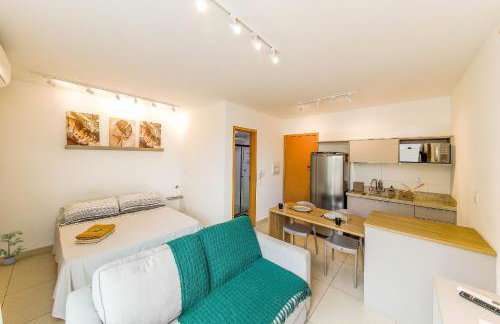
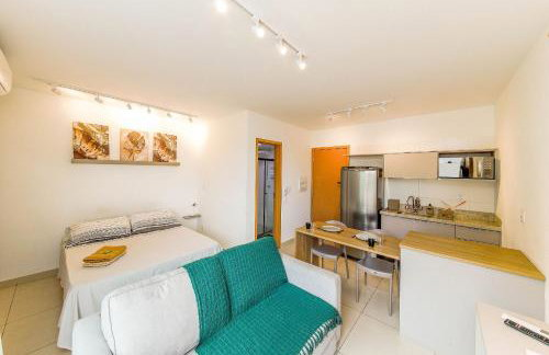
- potted plant (12, 245)
